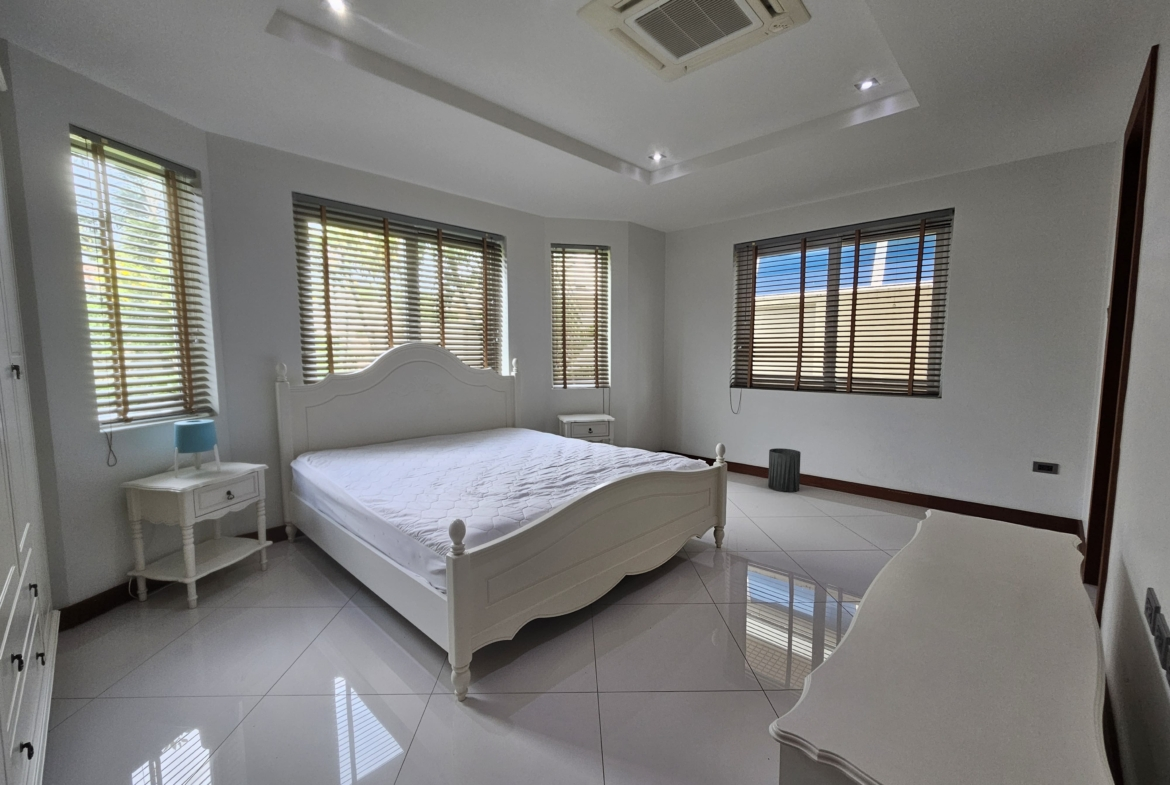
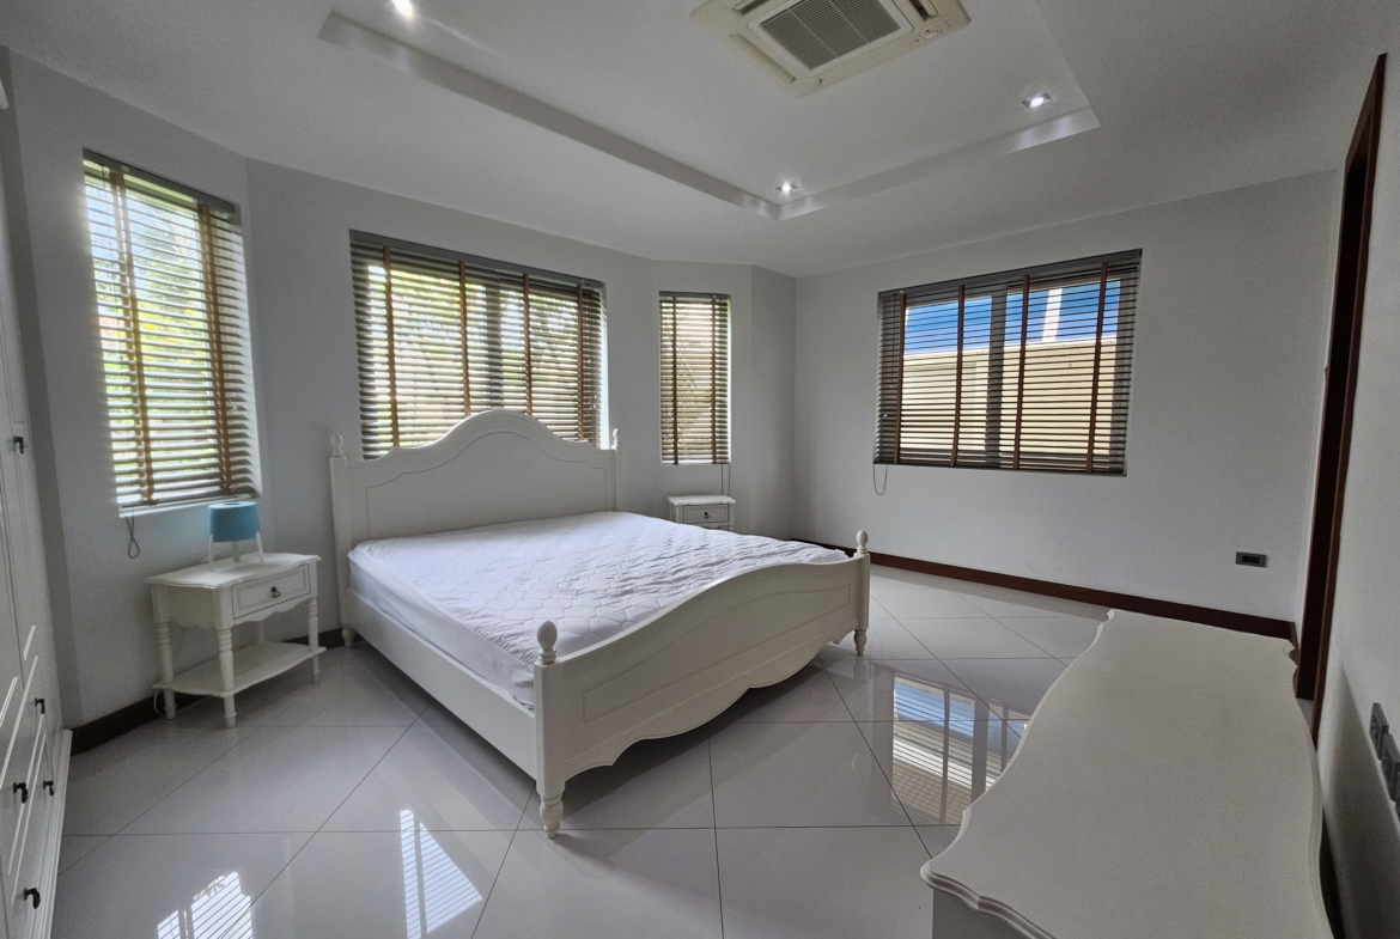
- trash can (784, 469)
